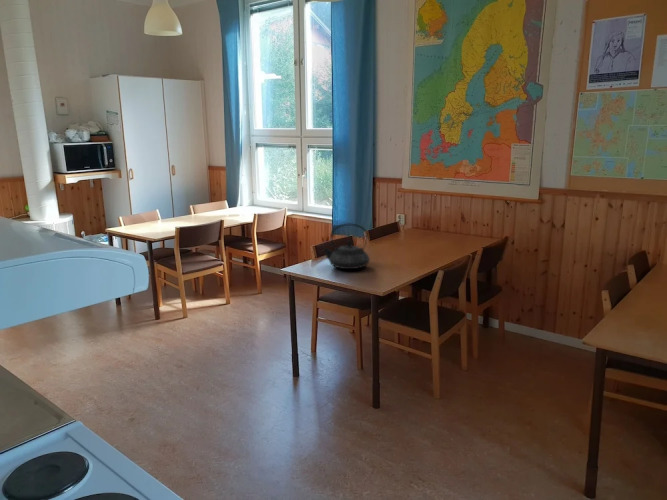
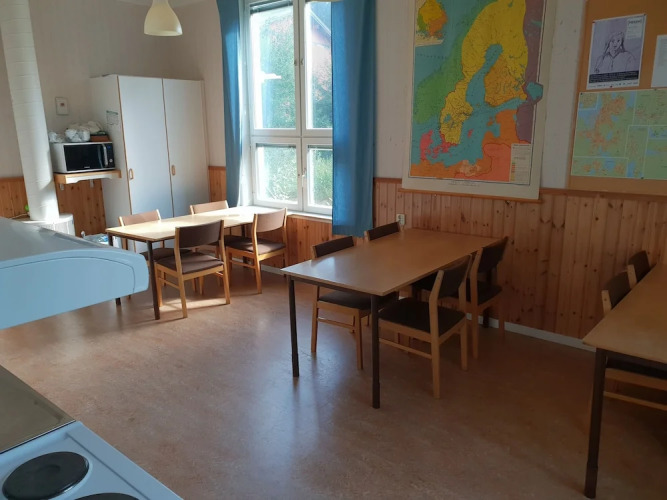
- teapot (346, 246)
